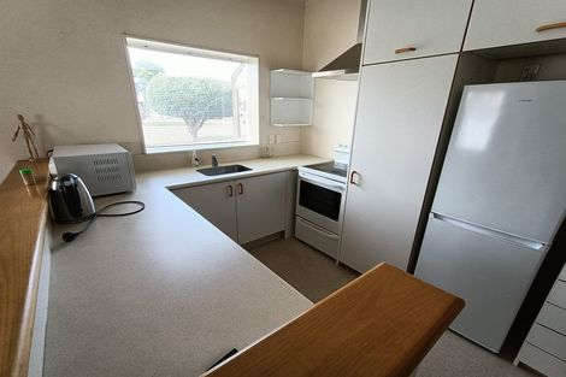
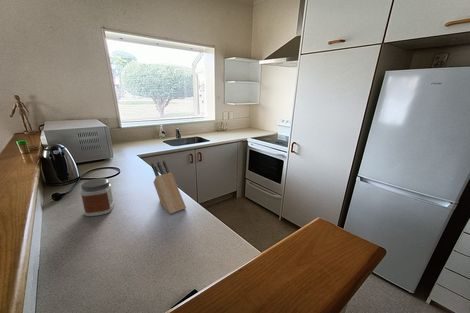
+ knife block (167, 184)
+ jar (97, 196)
